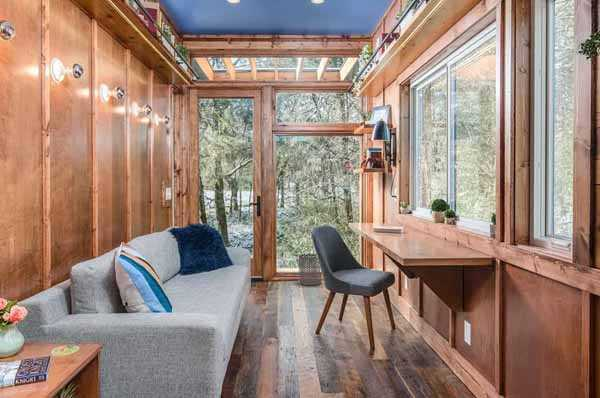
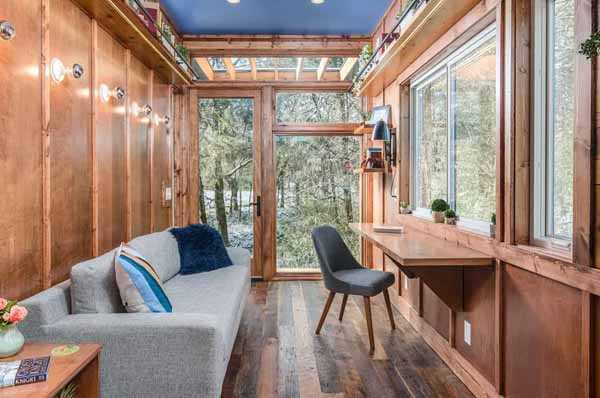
- waste bin (309, 269)
